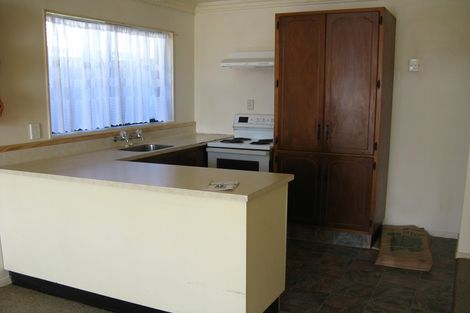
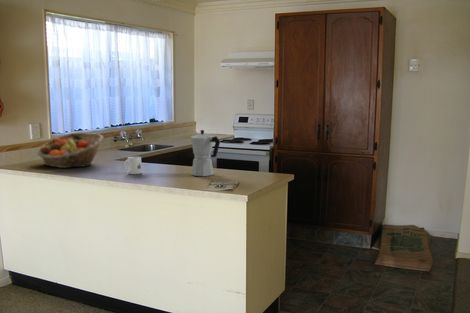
+ mug (132, 165)
+ fruit basket (70, 149)
+ moka pot (204, 152)
